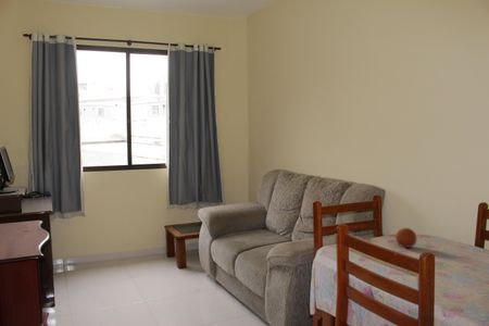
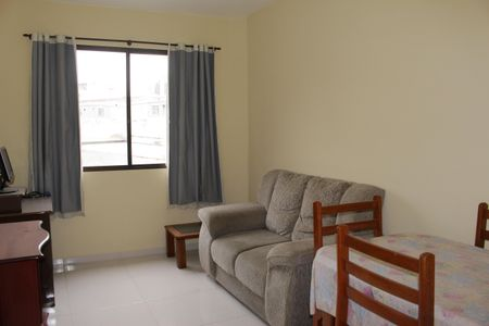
- fruit (405, 237)
